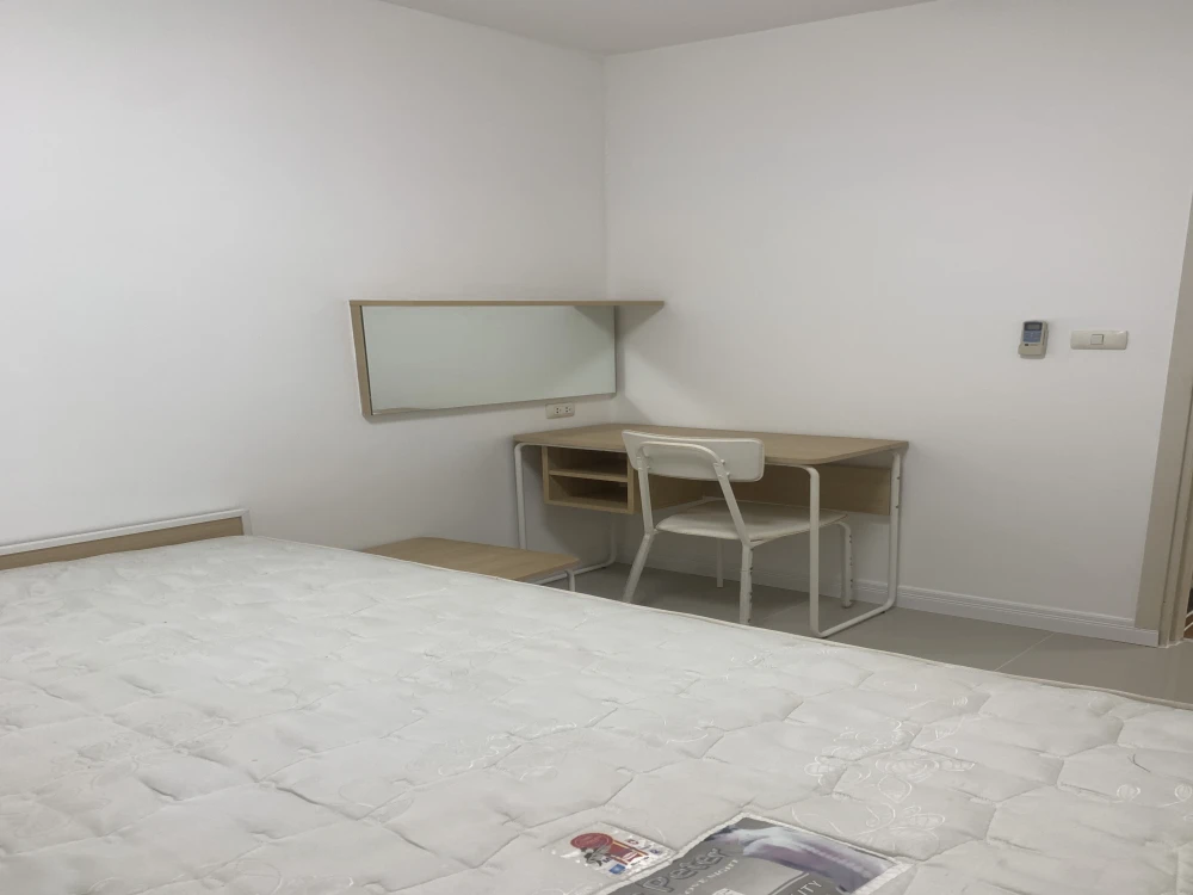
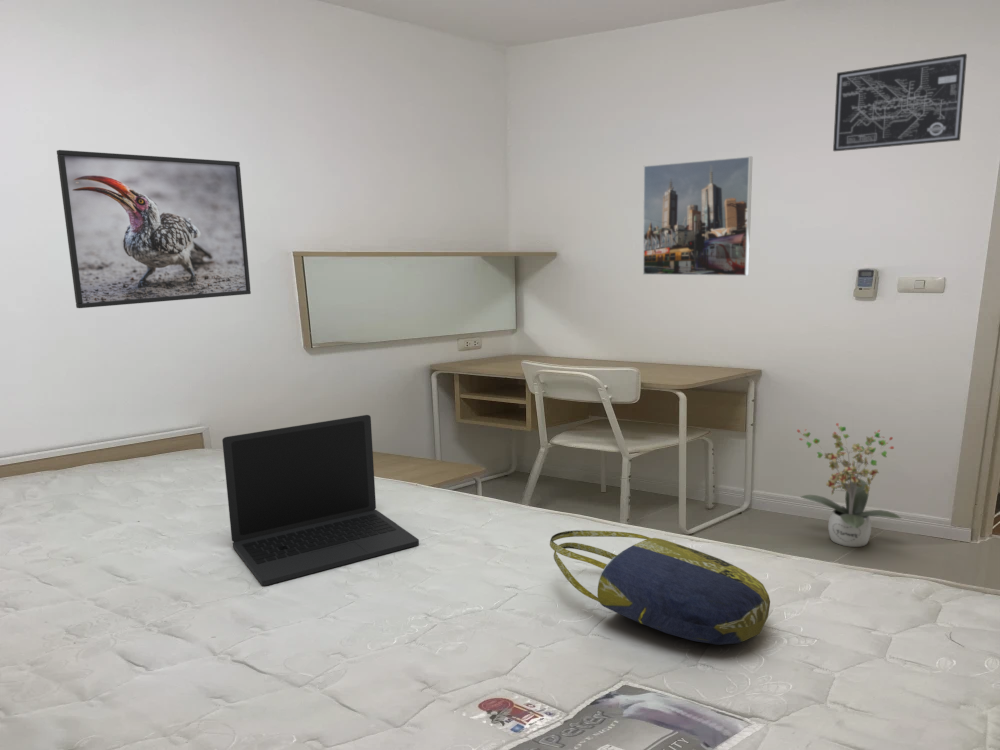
+ potted plant (847, 485)
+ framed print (694, 219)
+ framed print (163, 229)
+ wall art (896, 105)
+ tote bag (650, 578)
+ laptop (321, 491)
